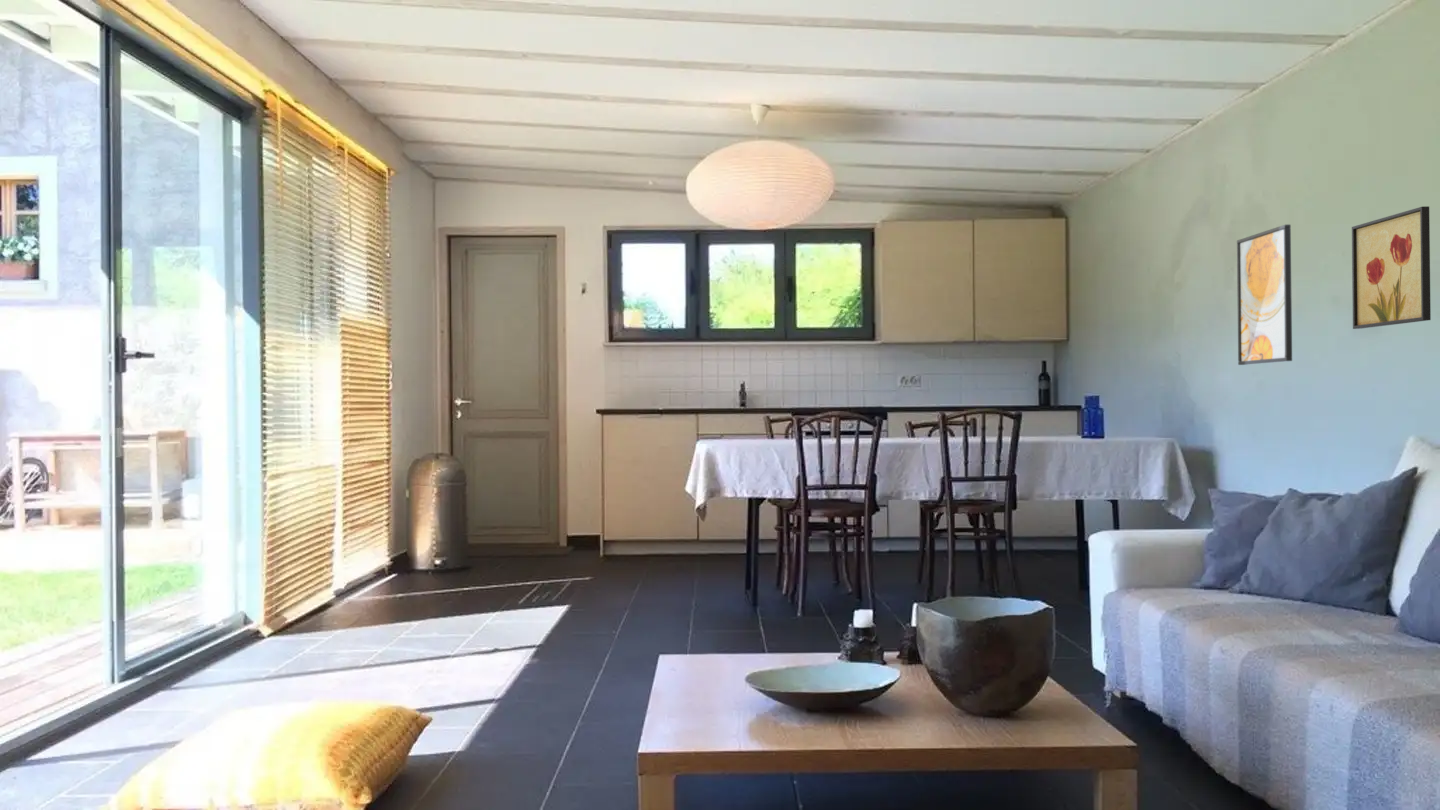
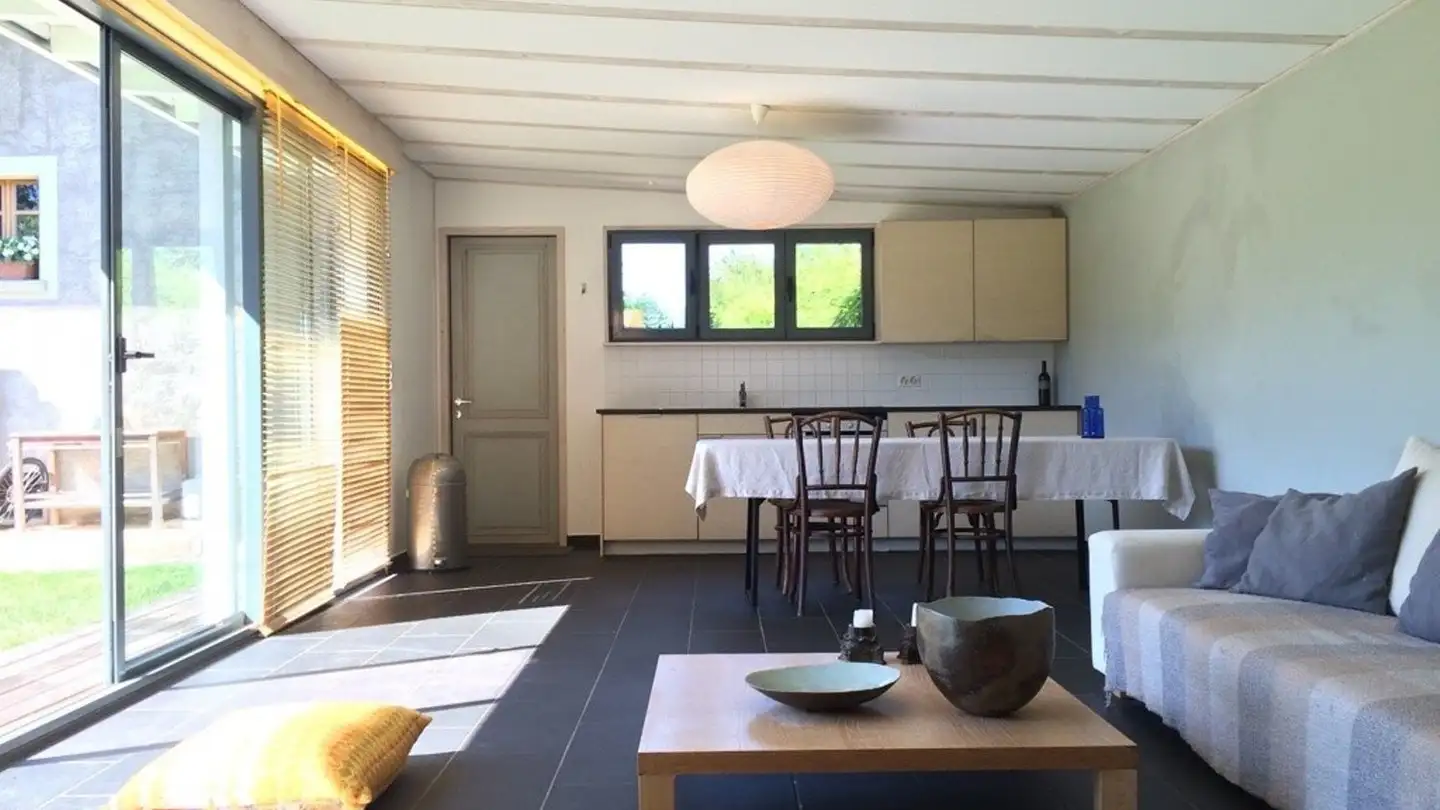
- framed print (1263, 297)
- wall art (1391, 270)
